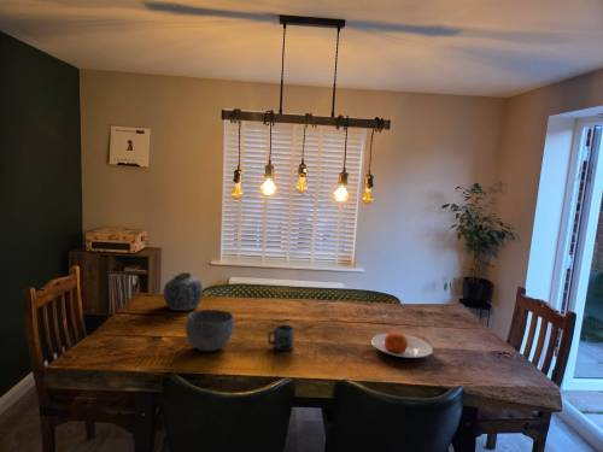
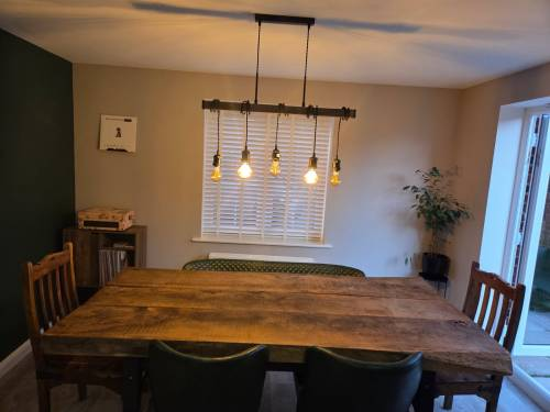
- vase (183, 289)
- bowl (210, 331)
- plate (402, 342)
- cup (281, 337)
